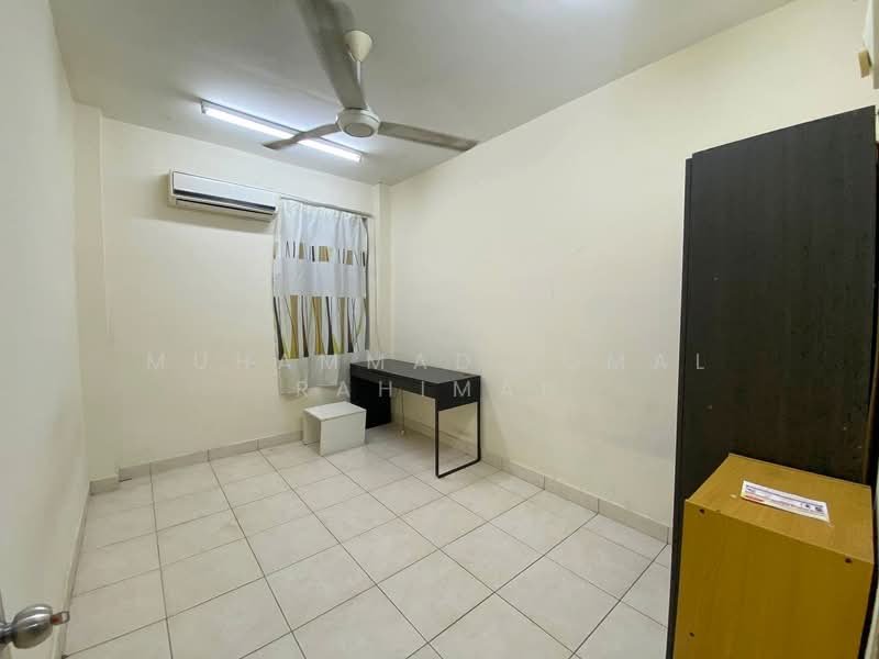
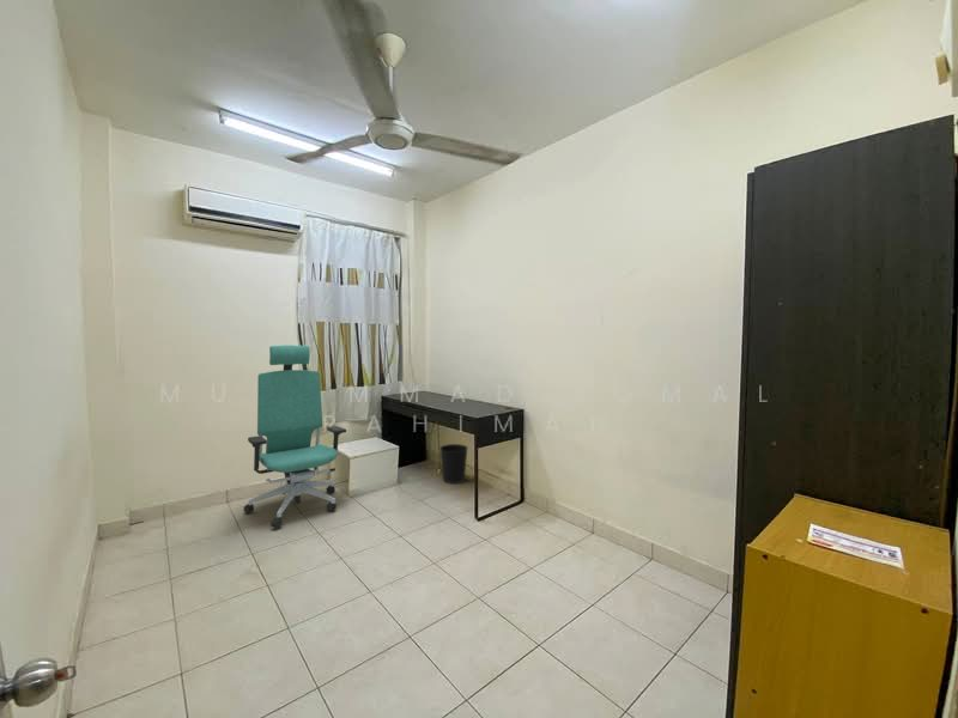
+ chair (293, 426)
+ wastebasket (453, 463)
